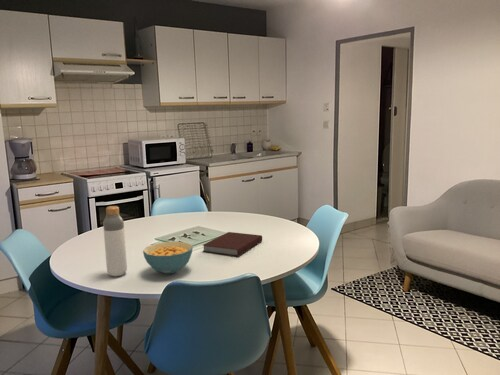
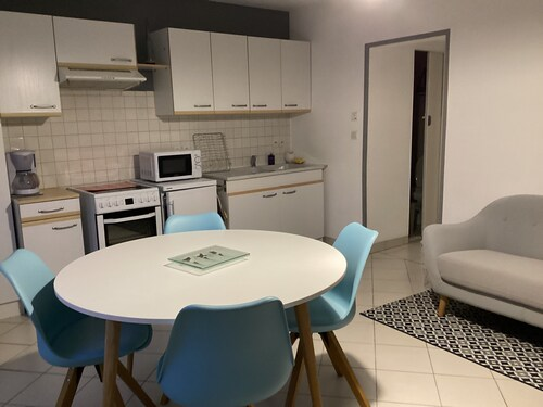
- cereal bowl (168, 259)
- notebook (233, 243)
- bottle (114, 240)
